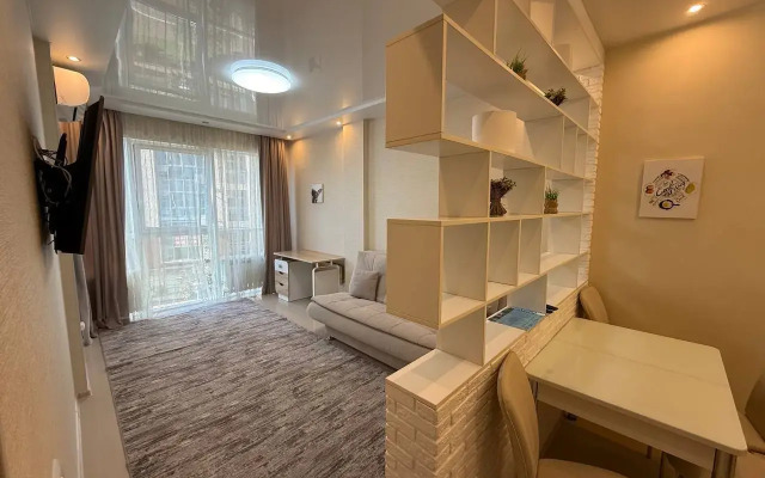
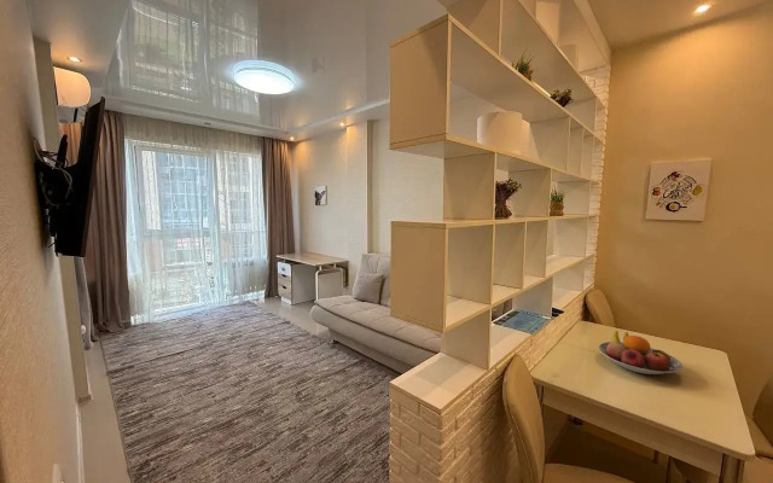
+ fruit bowl (638, 353)
